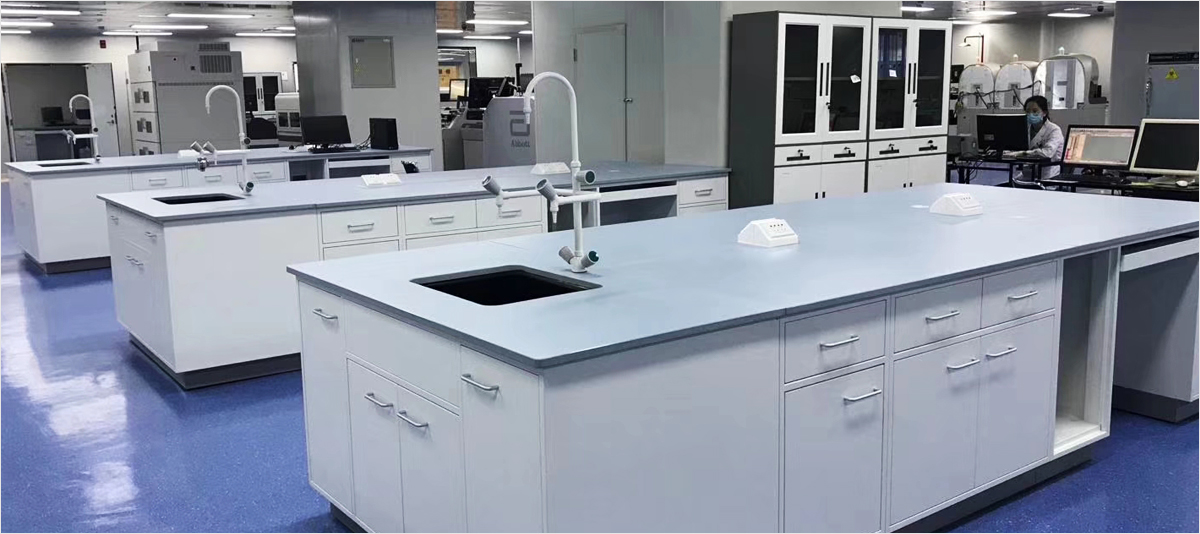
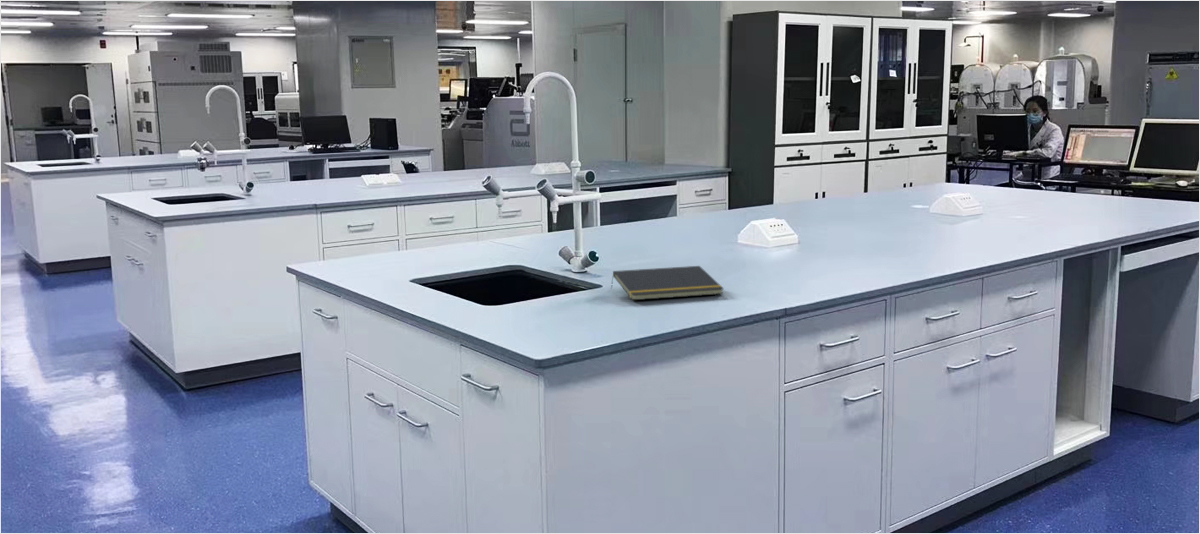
+ notepad (667, 282)
